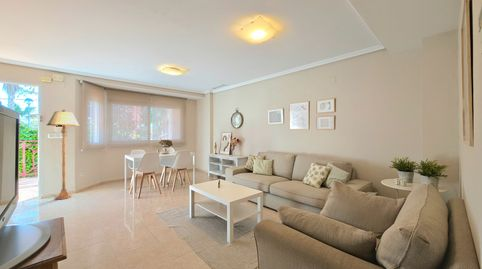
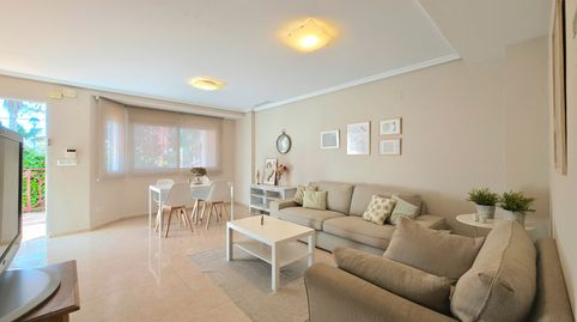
- floor lamp (63, 153)
